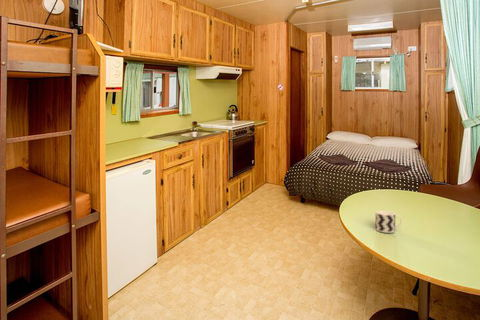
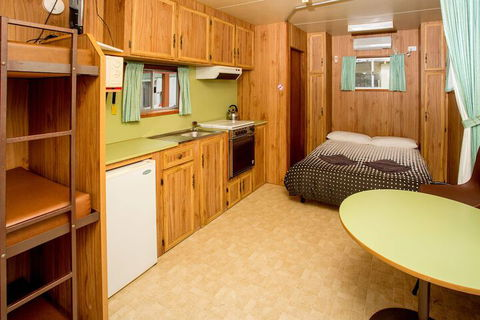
- cup (388, 221)
